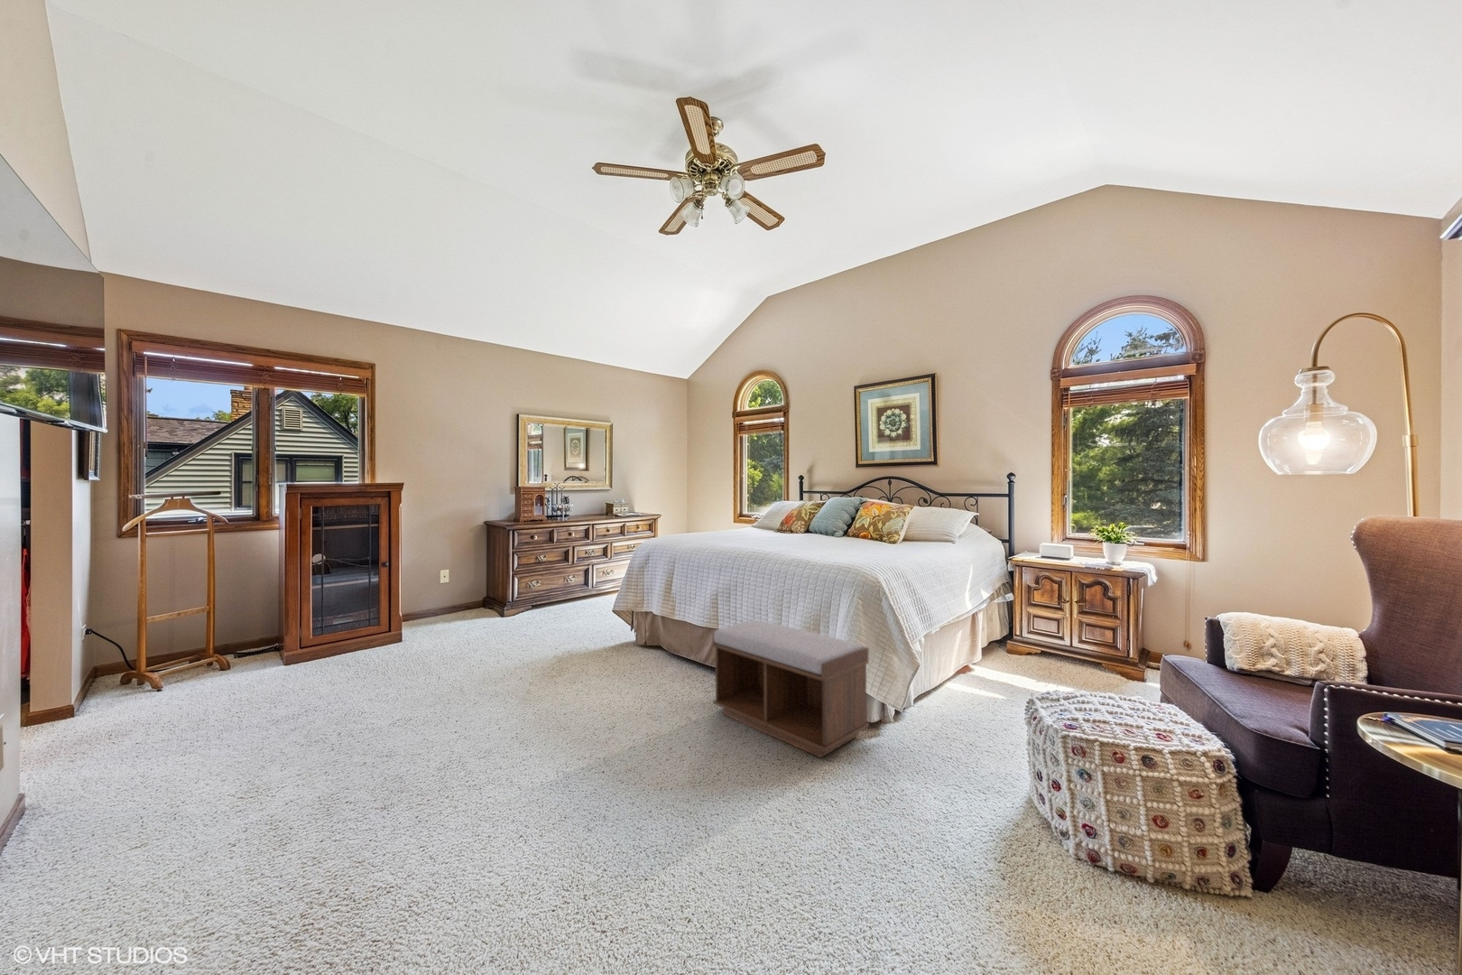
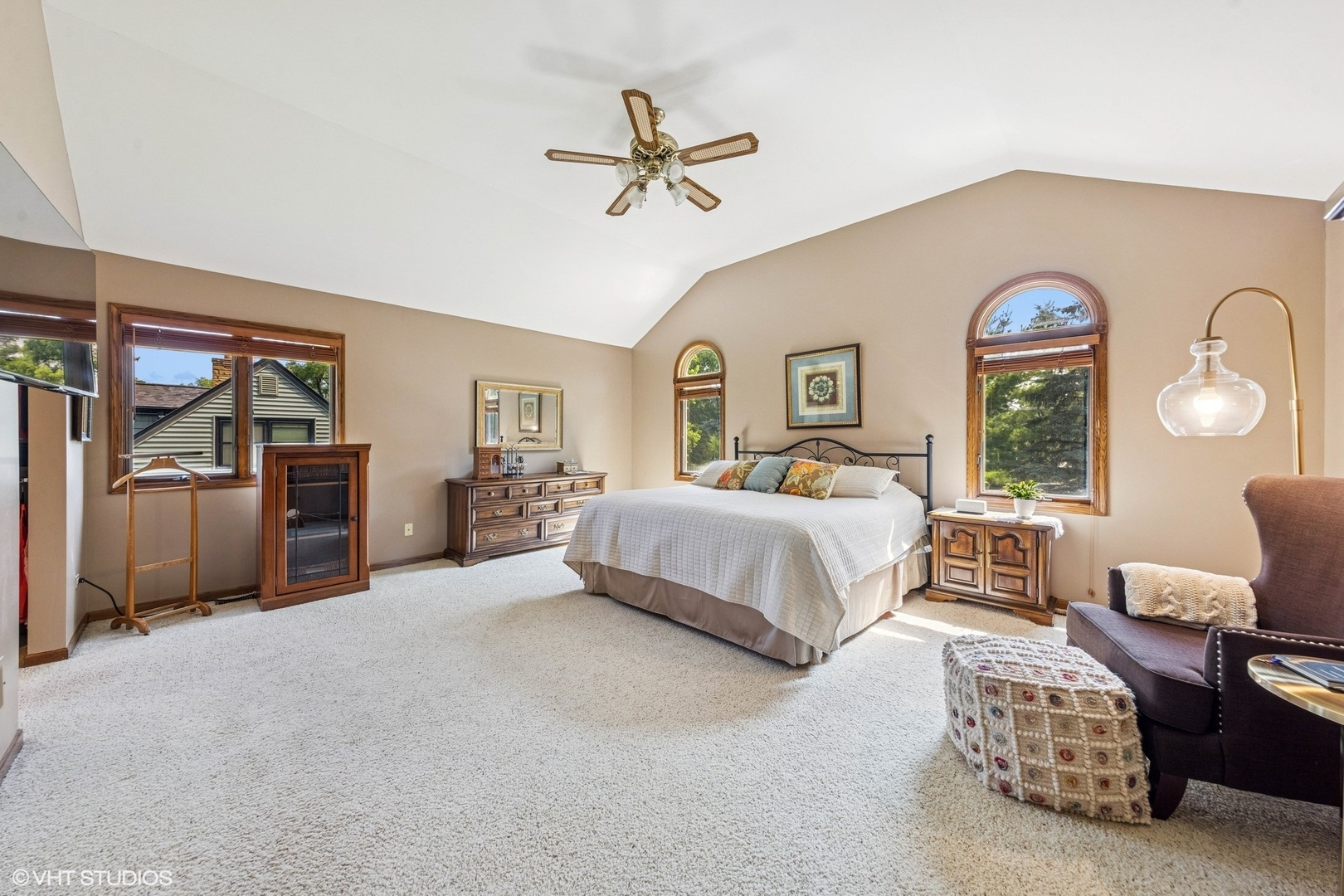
- bench (785, 679)
